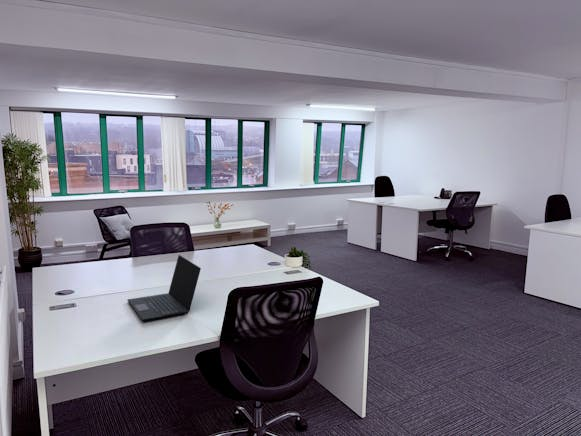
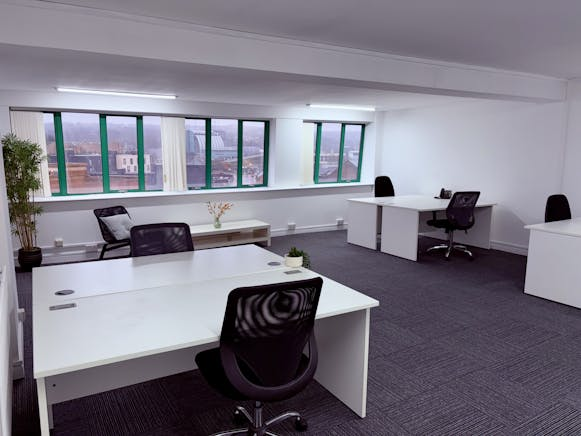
- laptop (170, 286)
